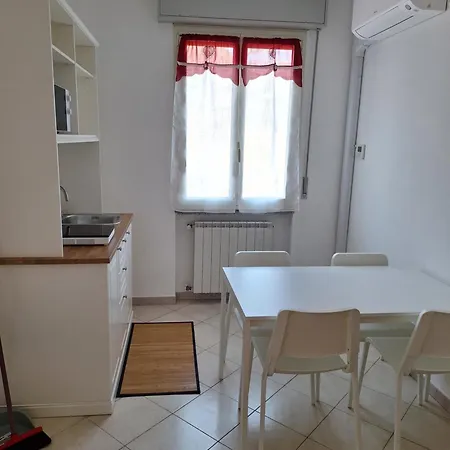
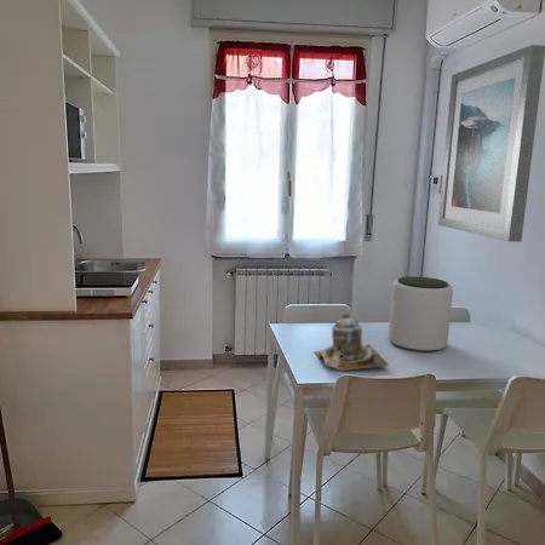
+ wall art (482, 149)
+ plant pot (419, 312)
+ teapot (350, 335)
